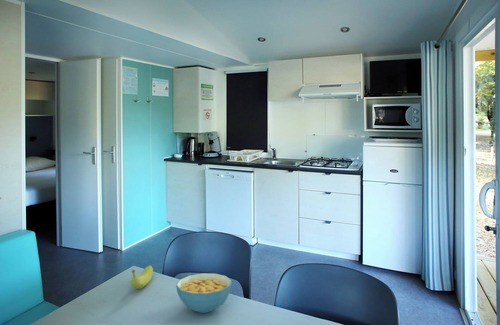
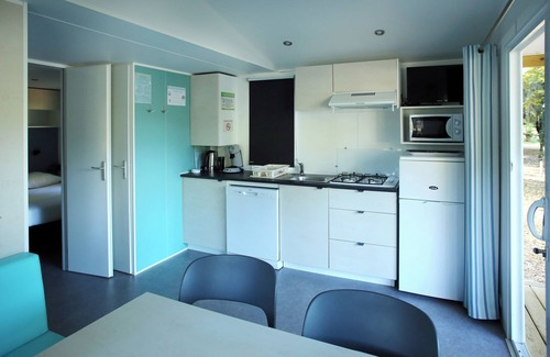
- cereal bowl (204, 295)
- fruit (142, 274)
